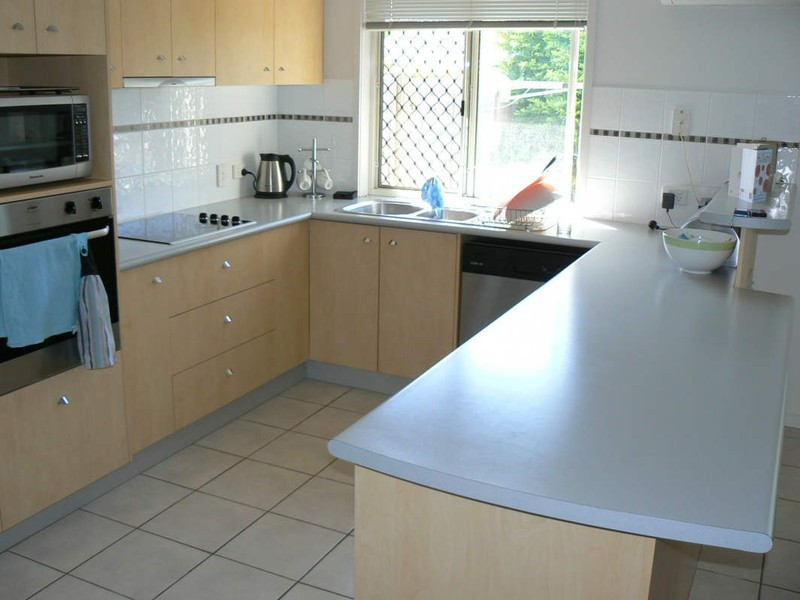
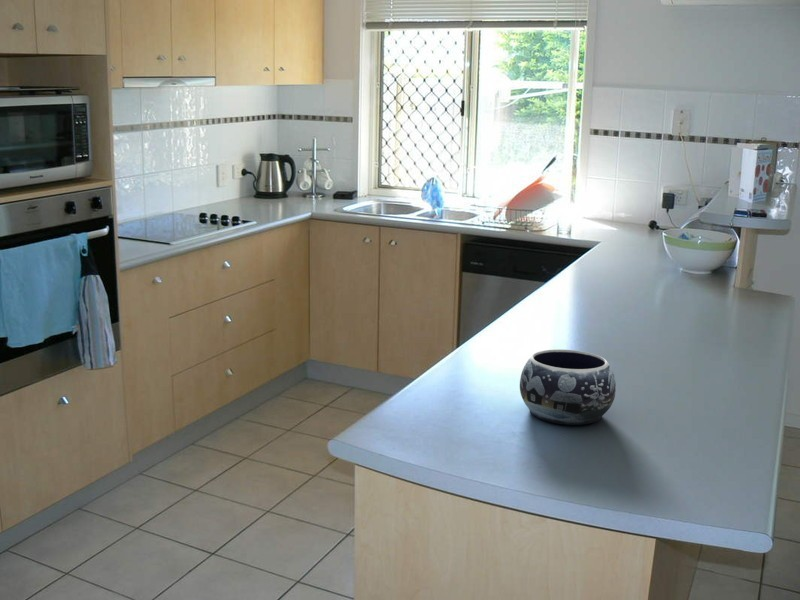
+ decorative bowl (567, 386)
